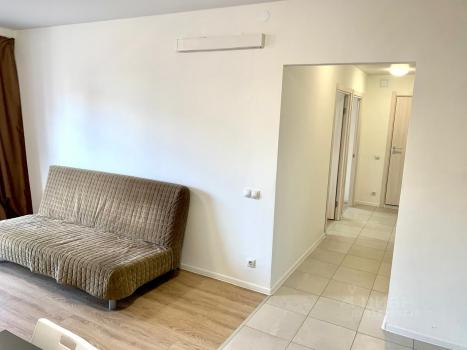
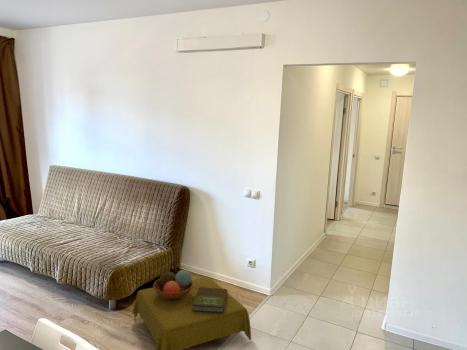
+ side table (190, 302)
